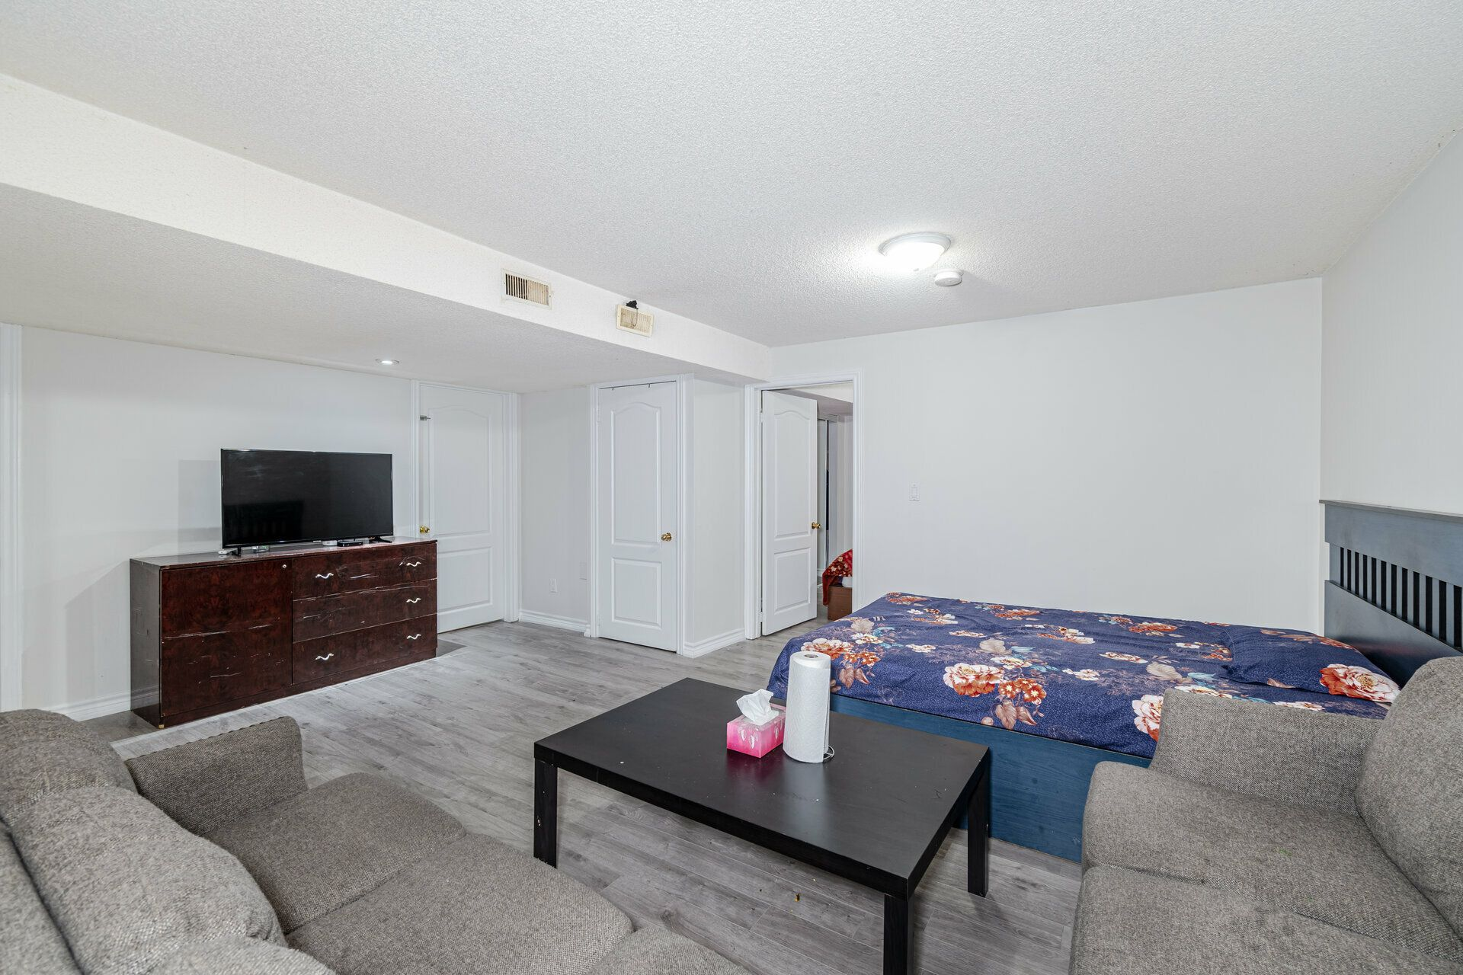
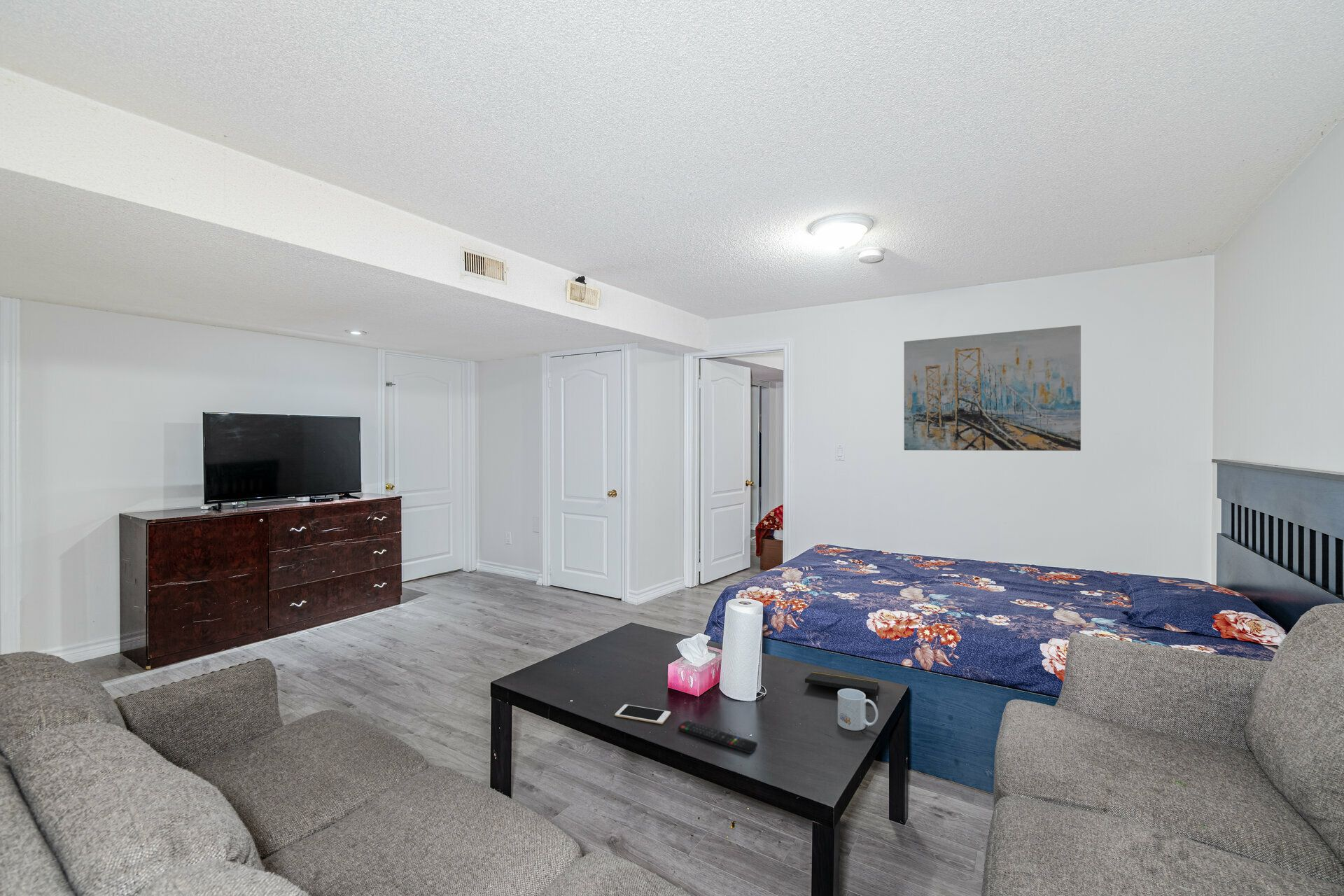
+ wall art (986, 392)
+ mug (858, 710)
+ cell phone (643, 713)
+ notepad (842, 682)
+ remote control (715, 736)
